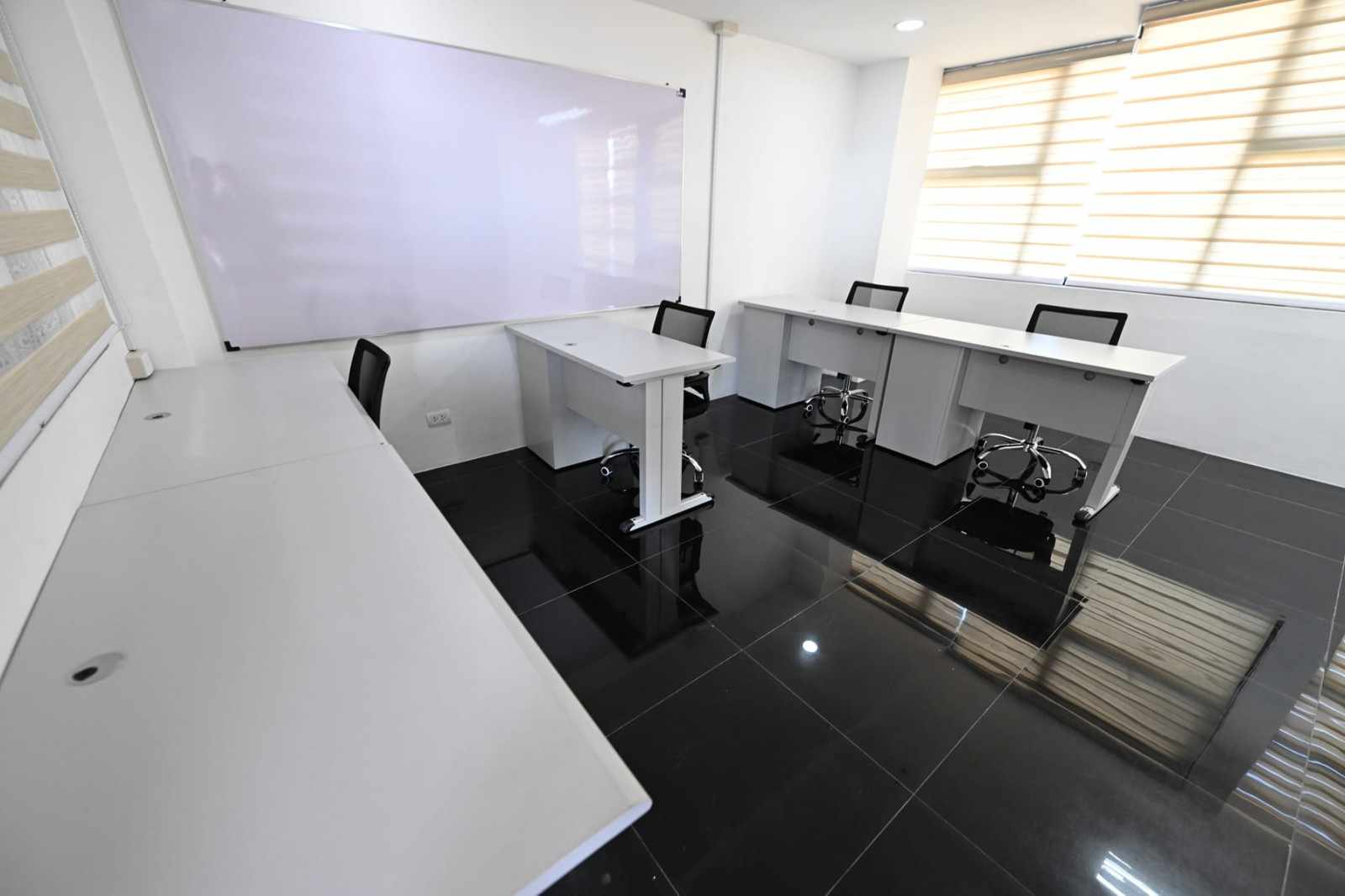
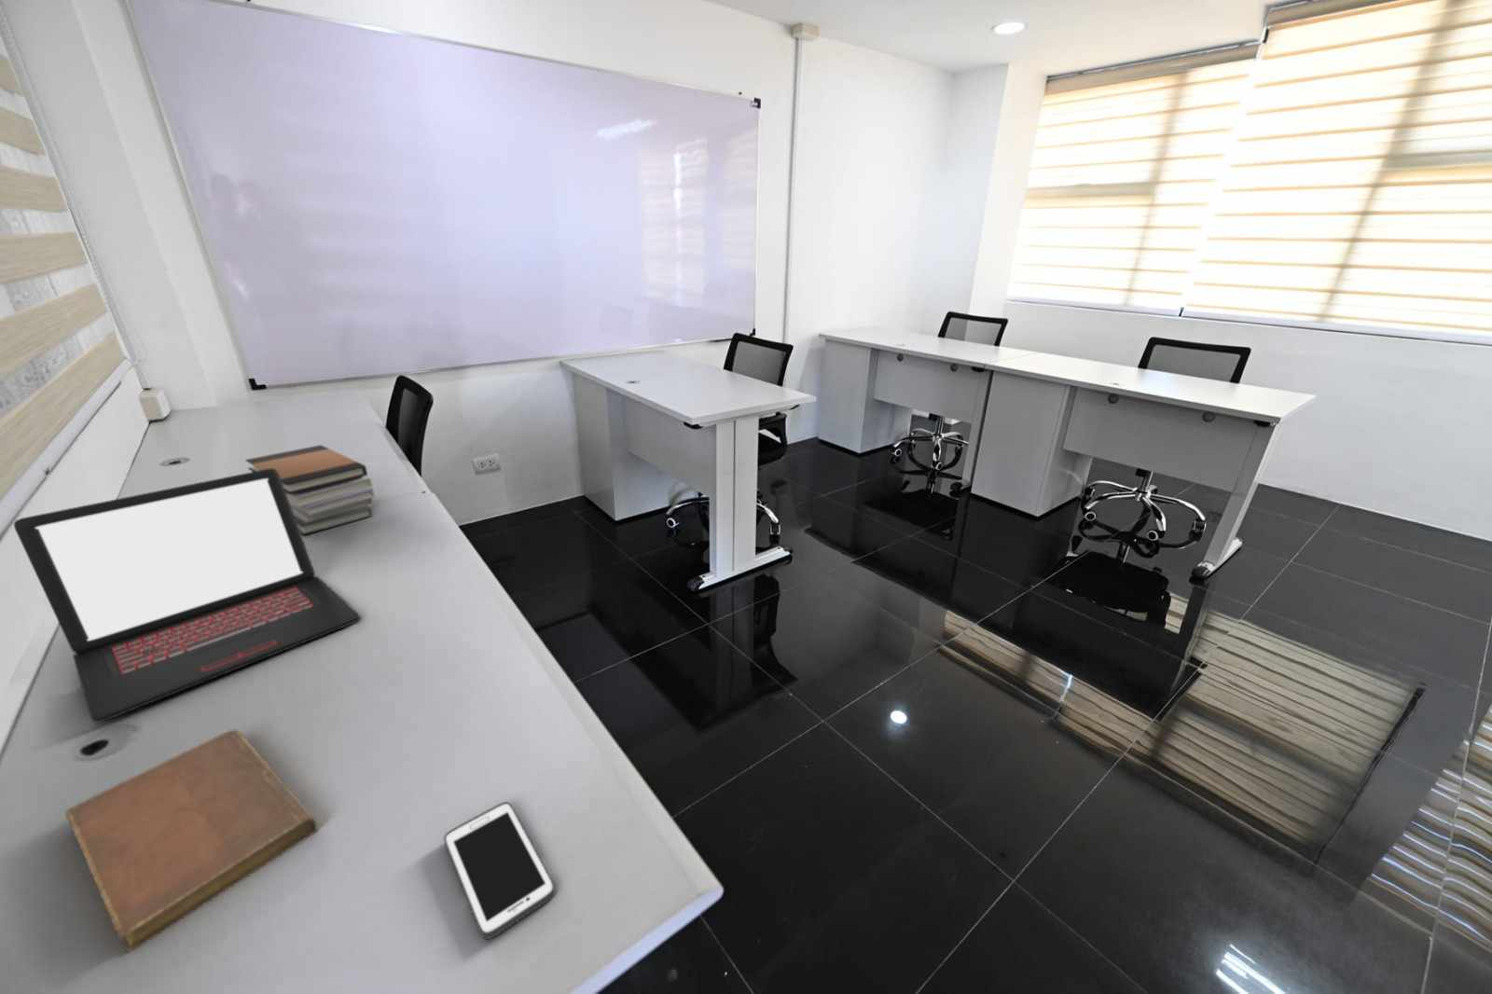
+ cell phone (497, 863)
+ book stack (314, 488)
+ notebook (193, 820)
+ laptop (201, 576)
